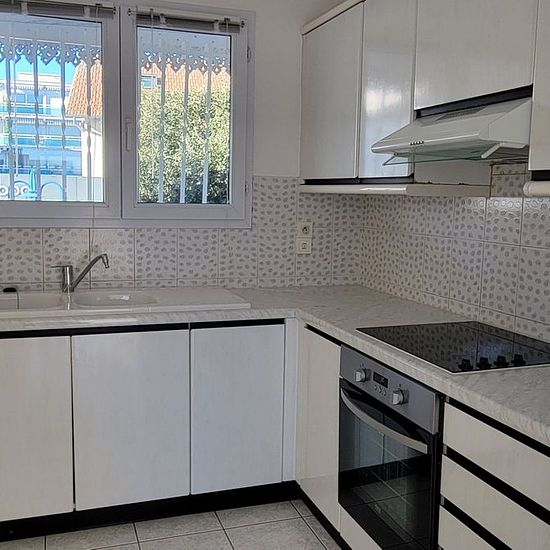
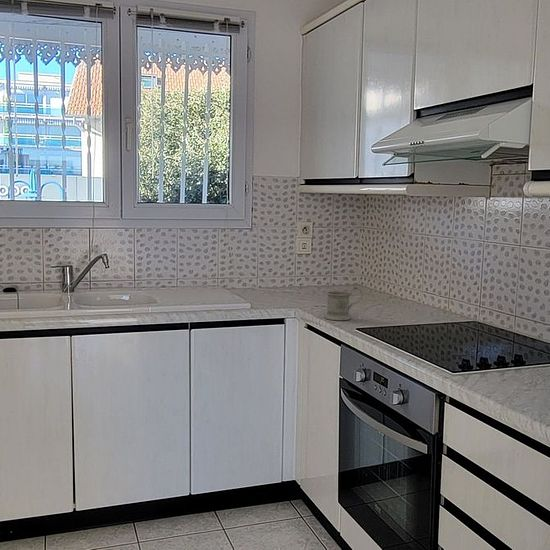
+ mug (344, 302)
